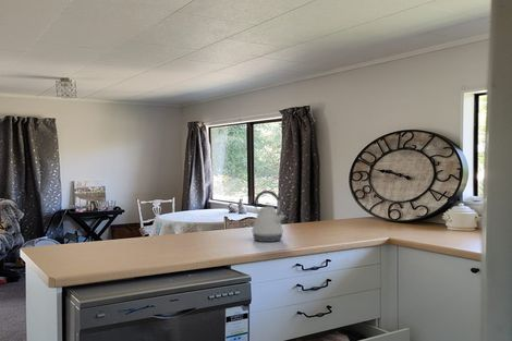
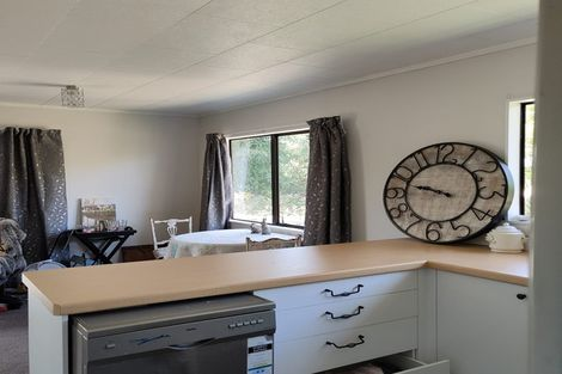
- kettle (268, 215)
